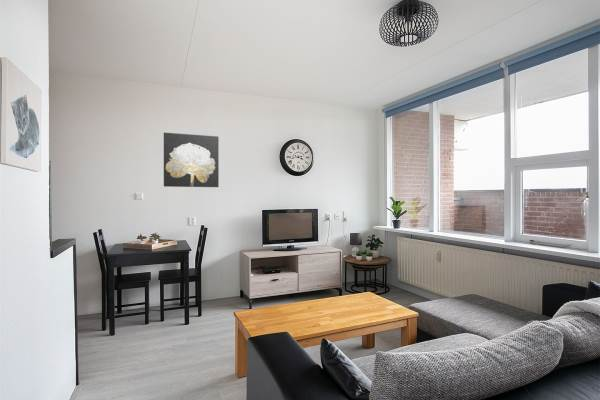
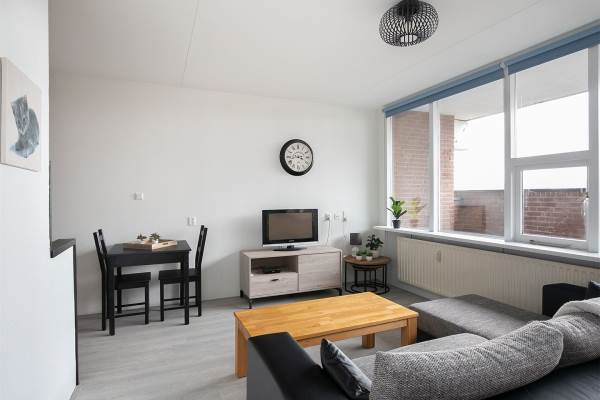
- wall art (191, 160)
